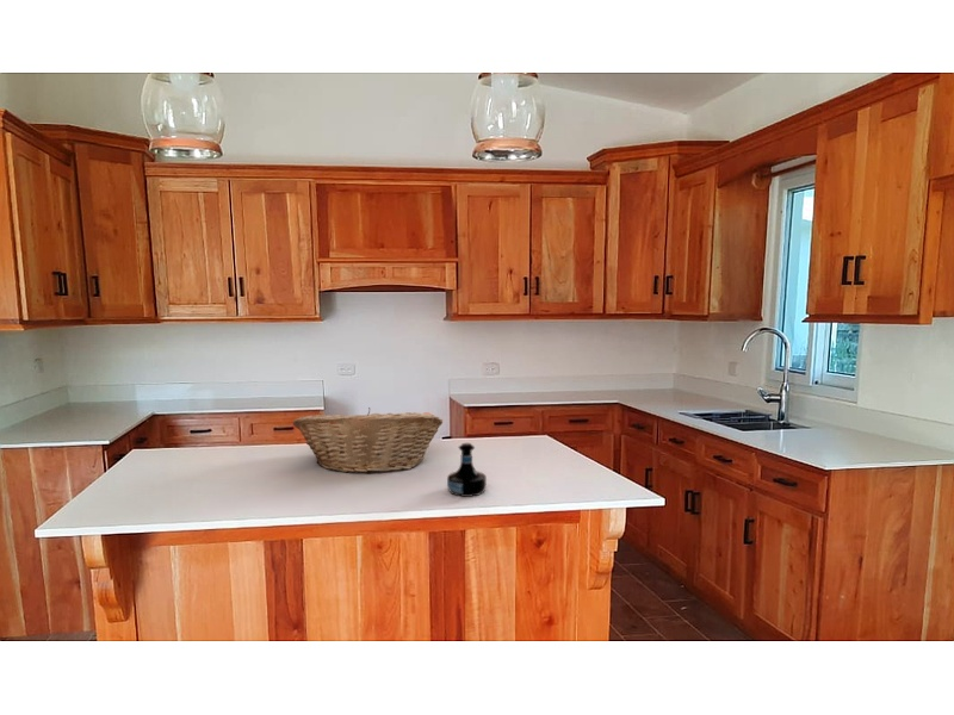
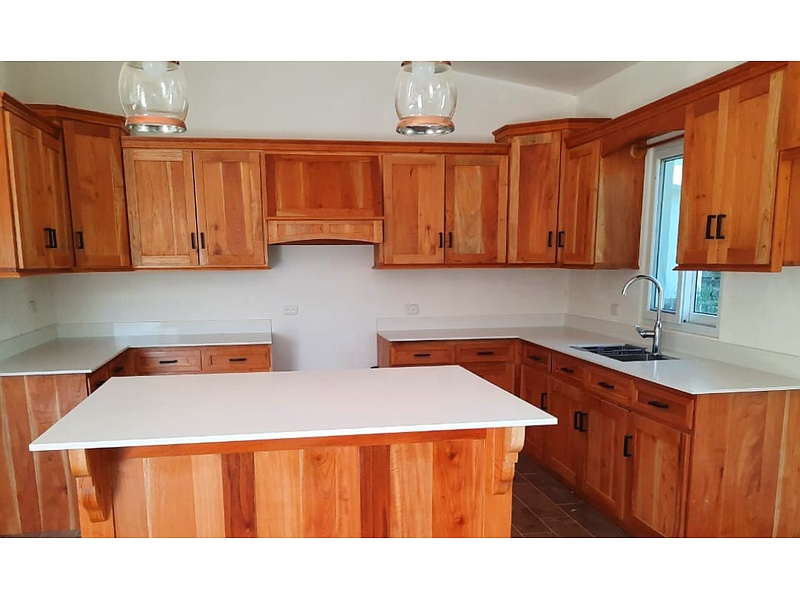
- tequila bottle (466, 467)
- fruit basket (368, 433)
